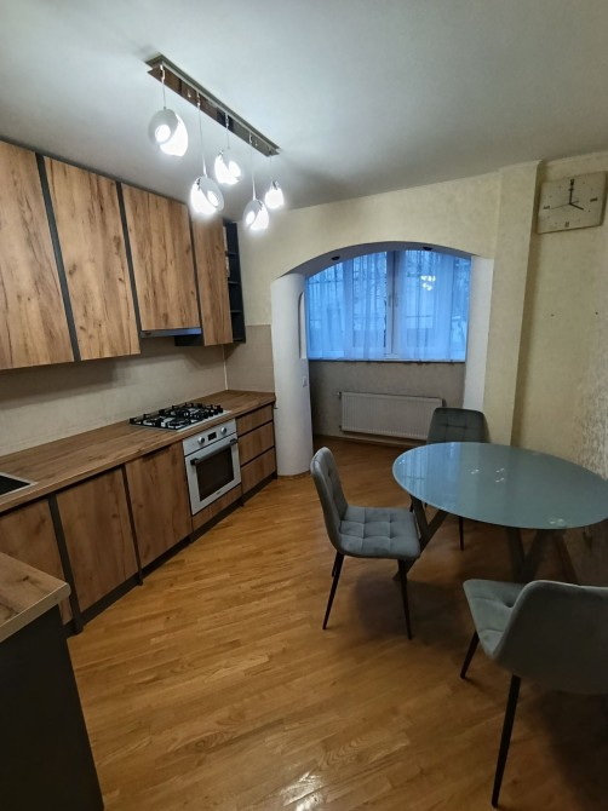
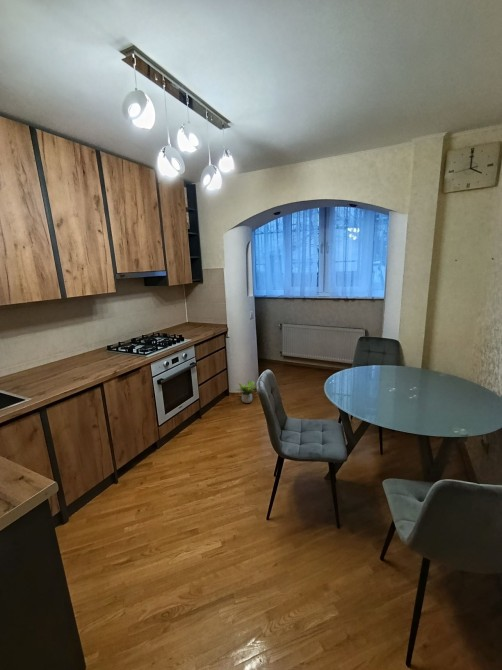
+ potted plant (247, 391)
